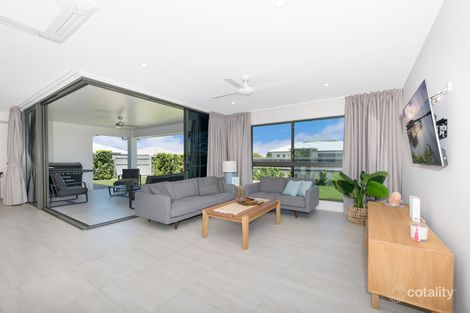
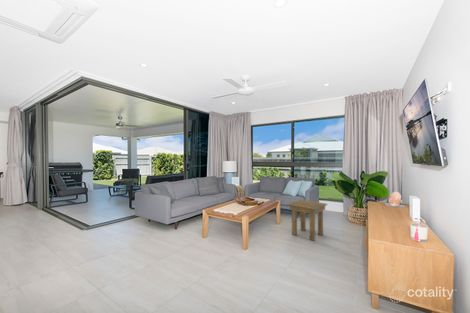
+ side table (305, 219)
